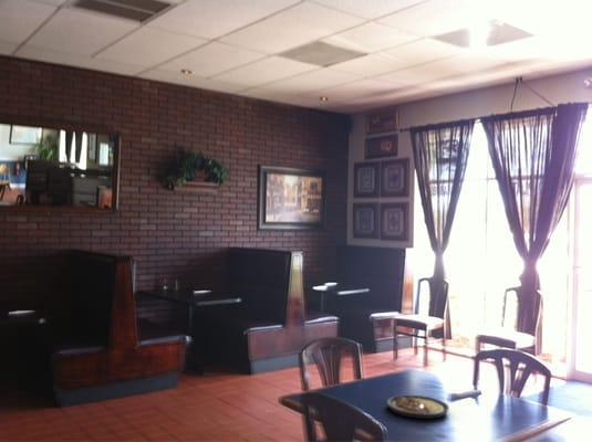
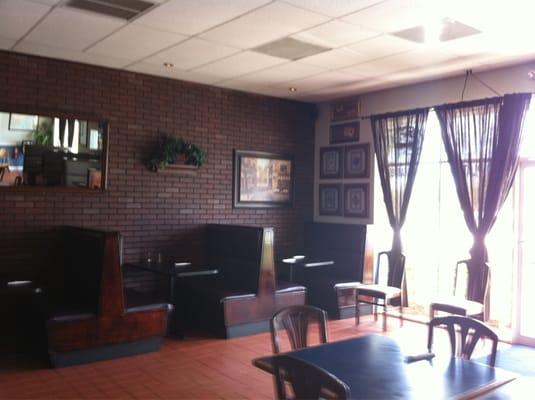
- plate (417, 404)
